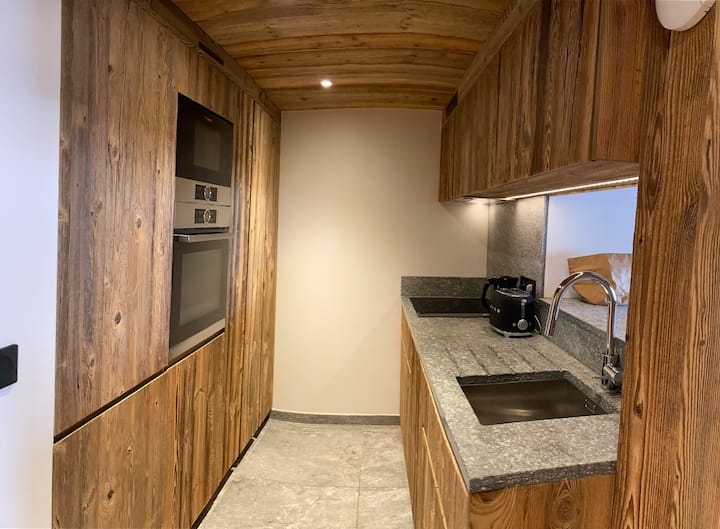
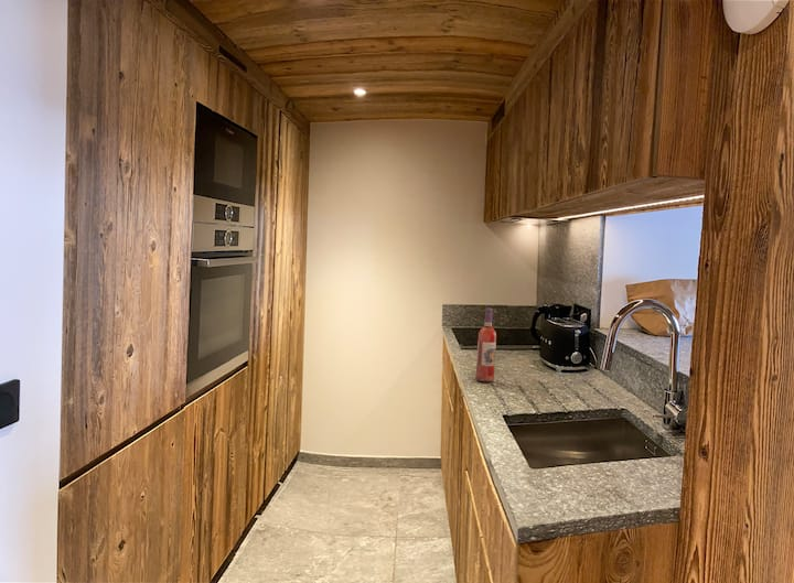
+ wine bottle (486, 344)
